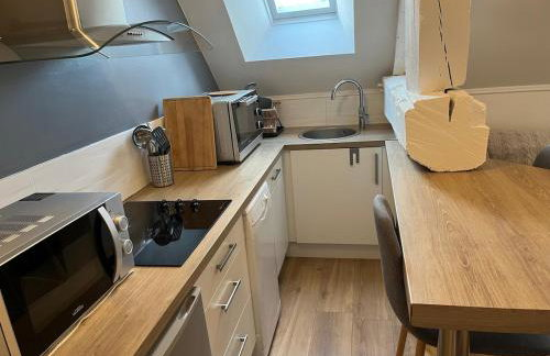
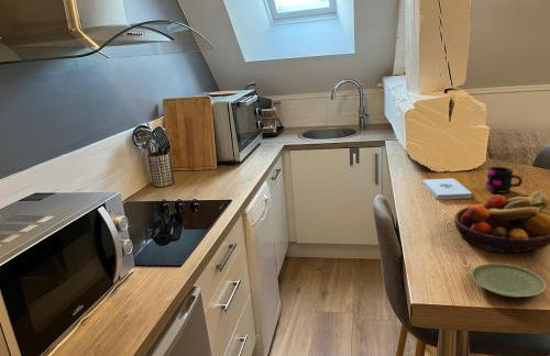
+ notepad (446, 188)
+ fruit bowl (505, 215)
+ mug (504, 179)
+ plate (506, 281)
